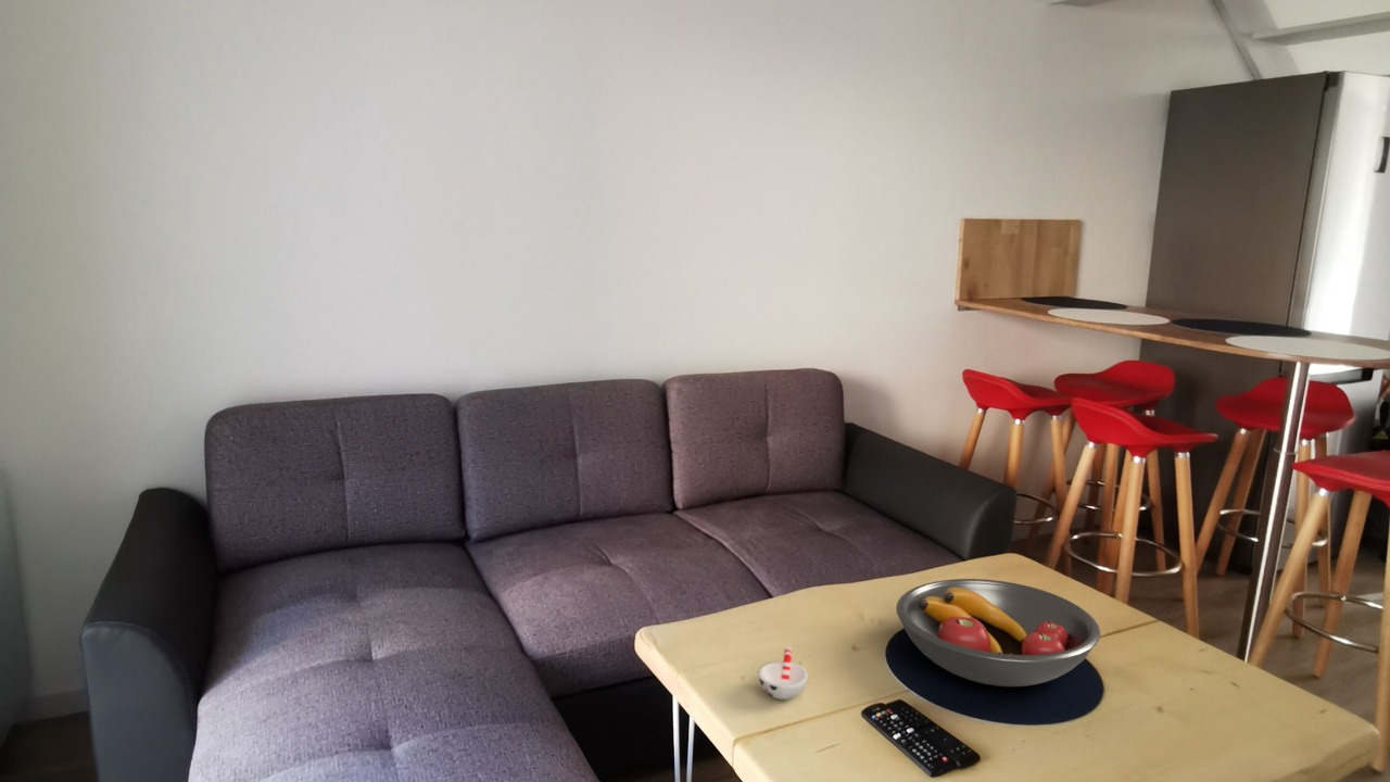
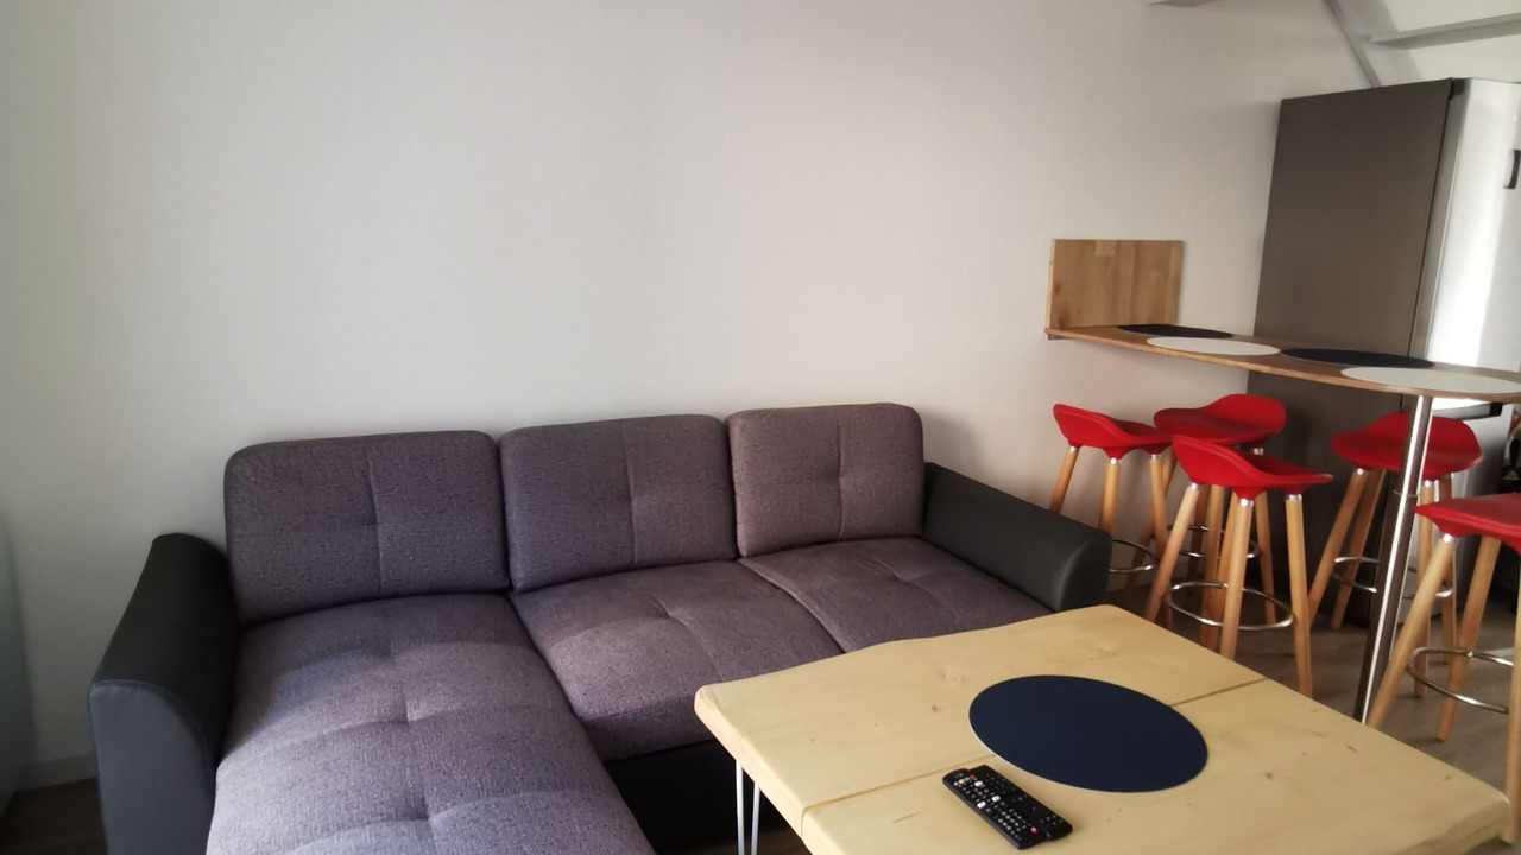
- cup (783, 678)
- fruit bowl (994, 632)
